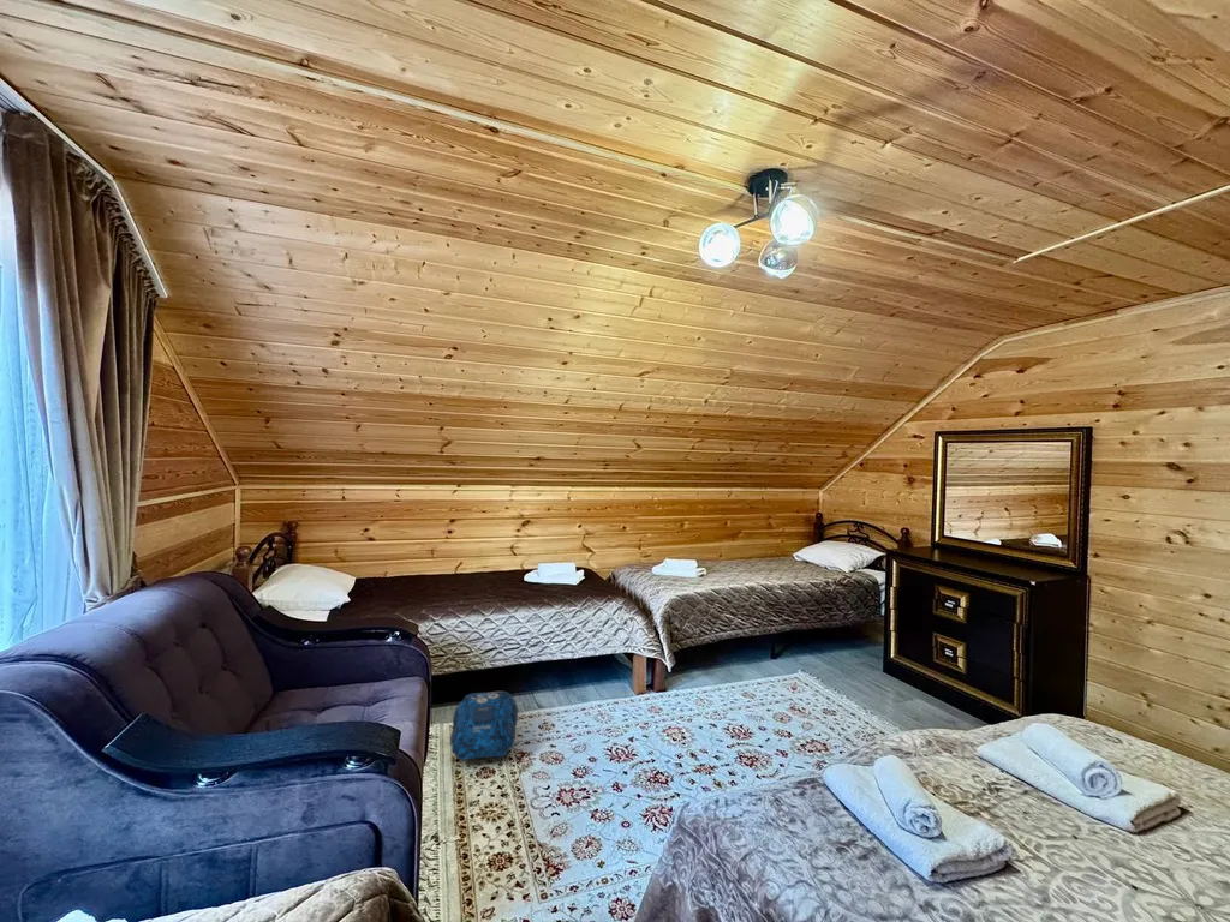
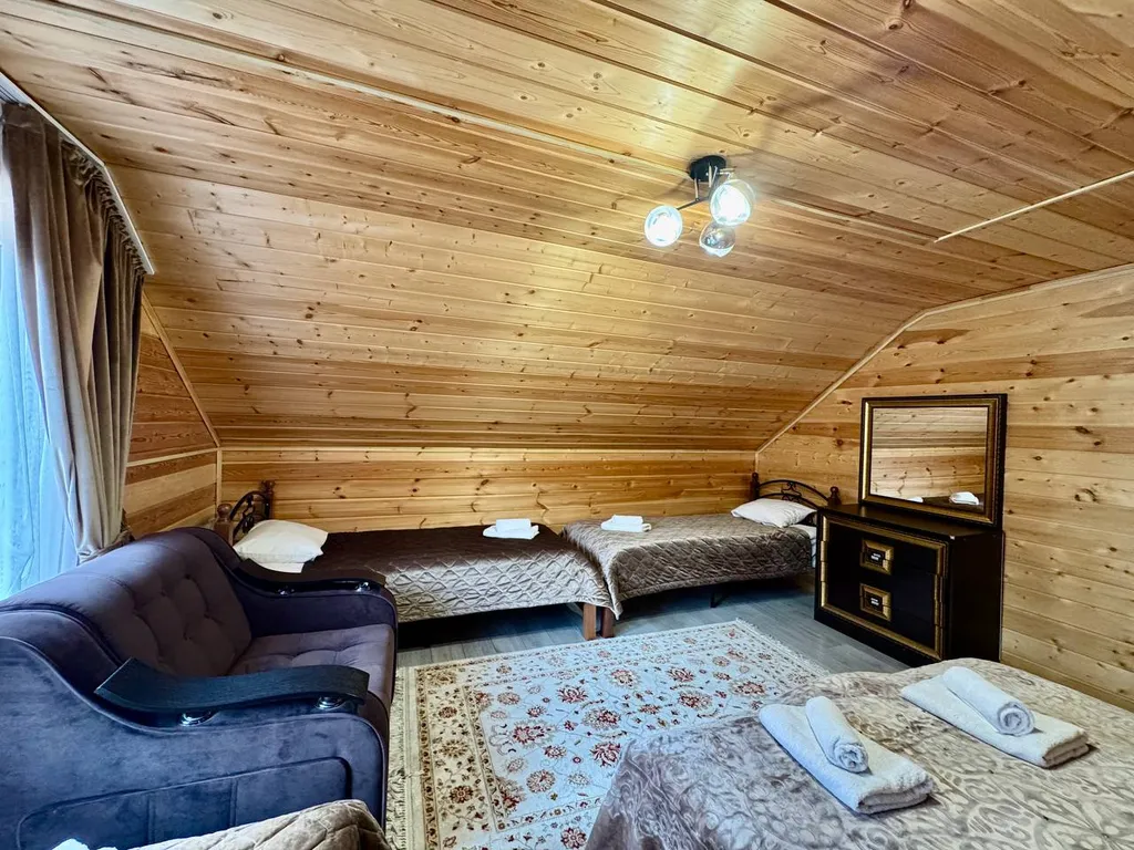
- backpack (485, 719)
